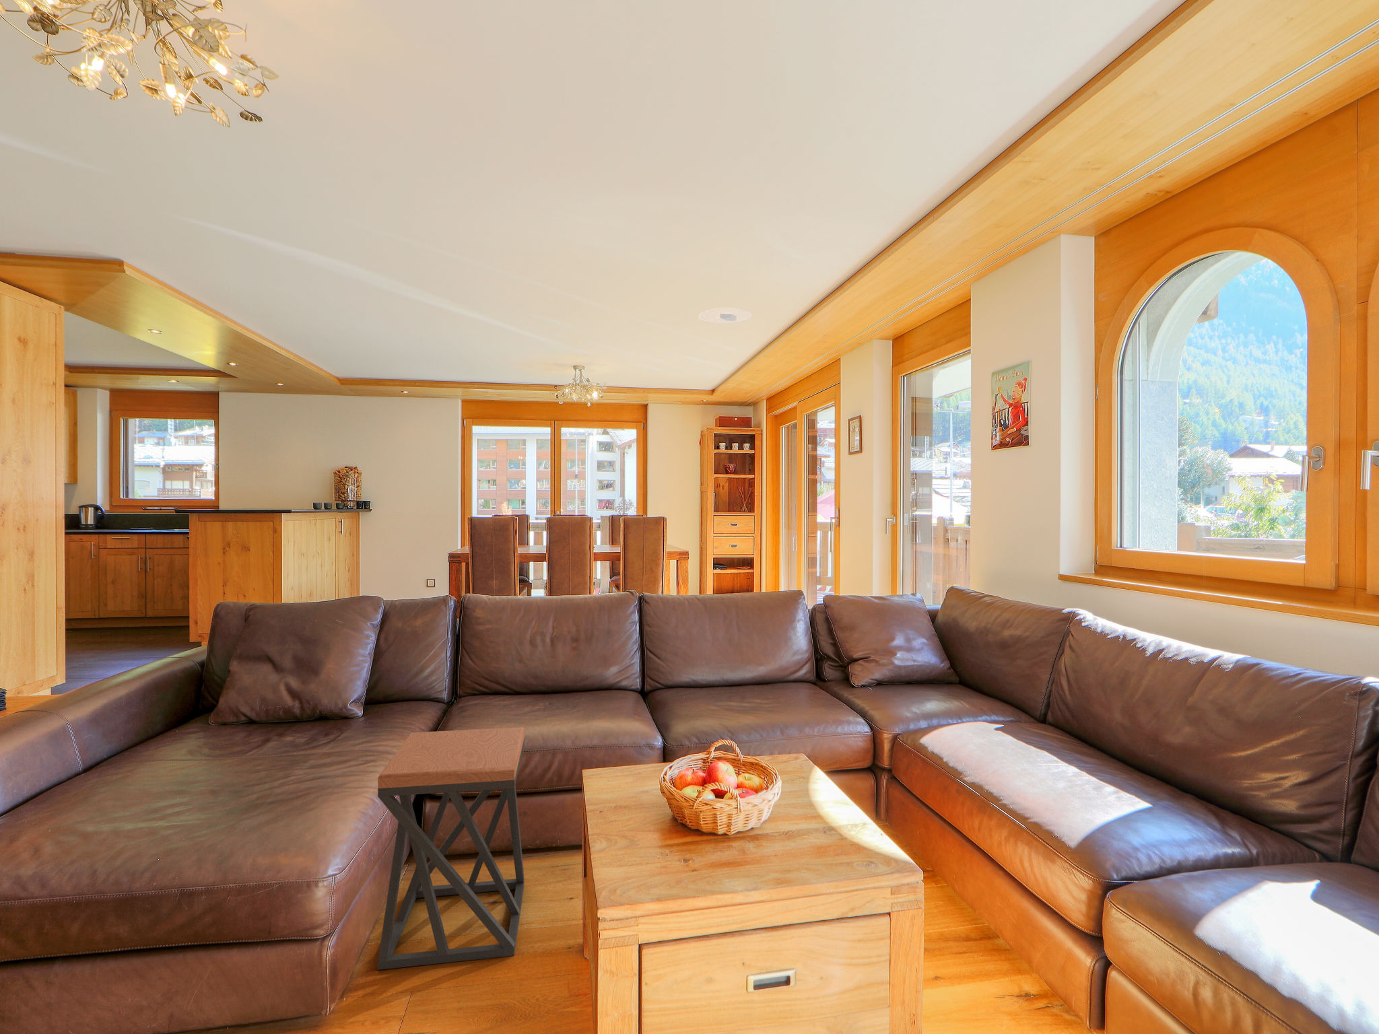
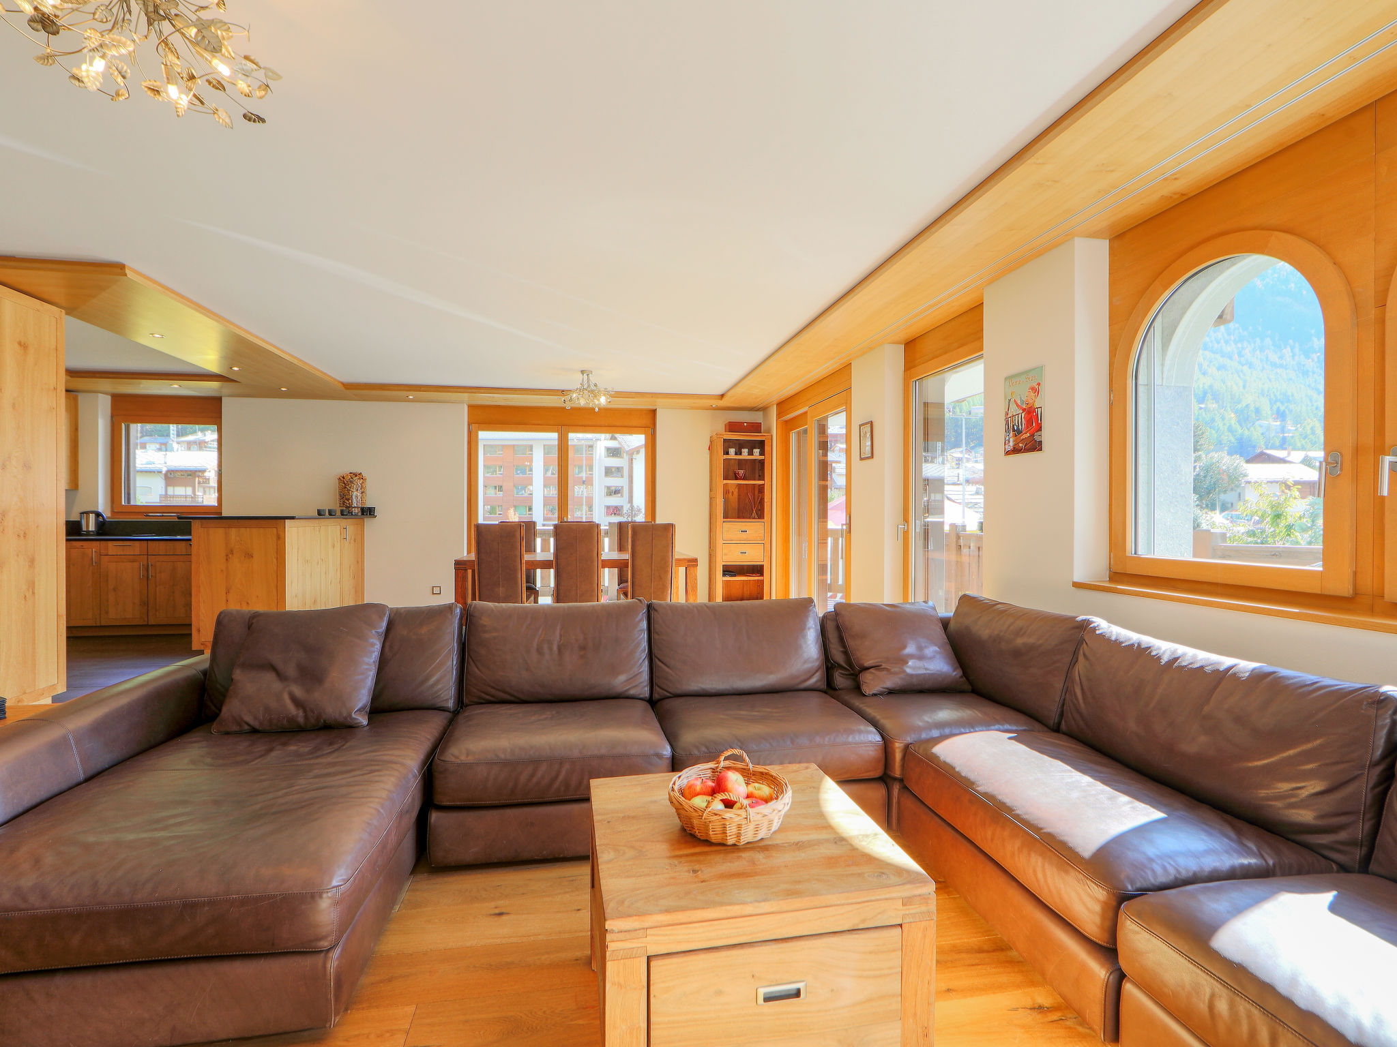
- recessed light (725, 313)
- stool (458, 835)
